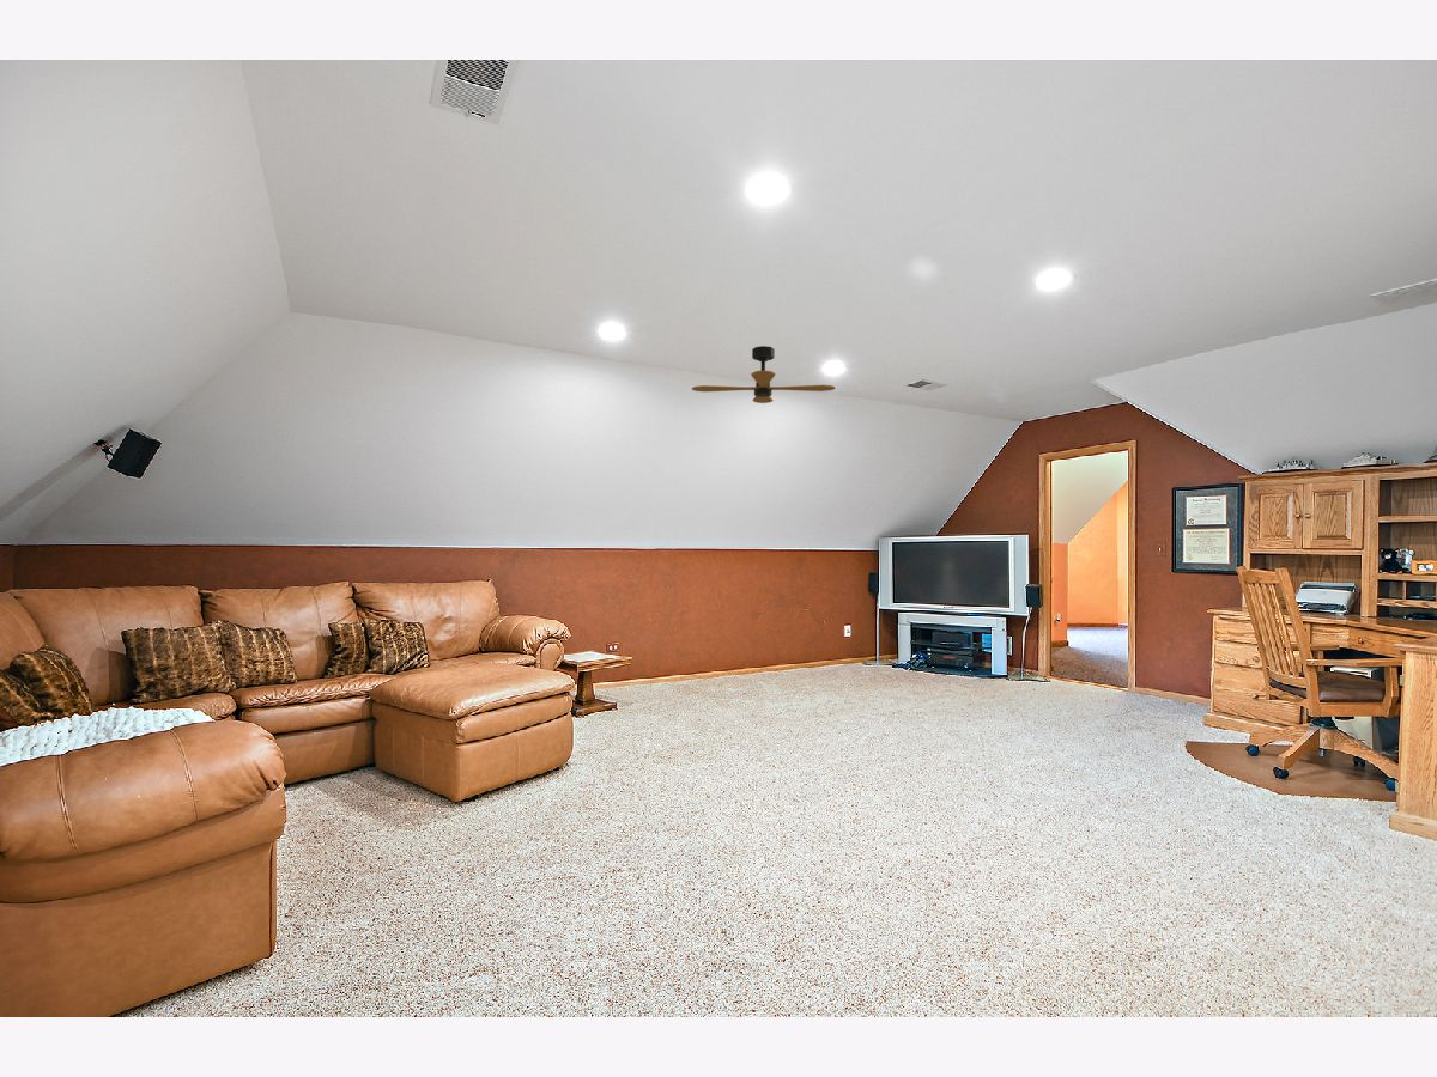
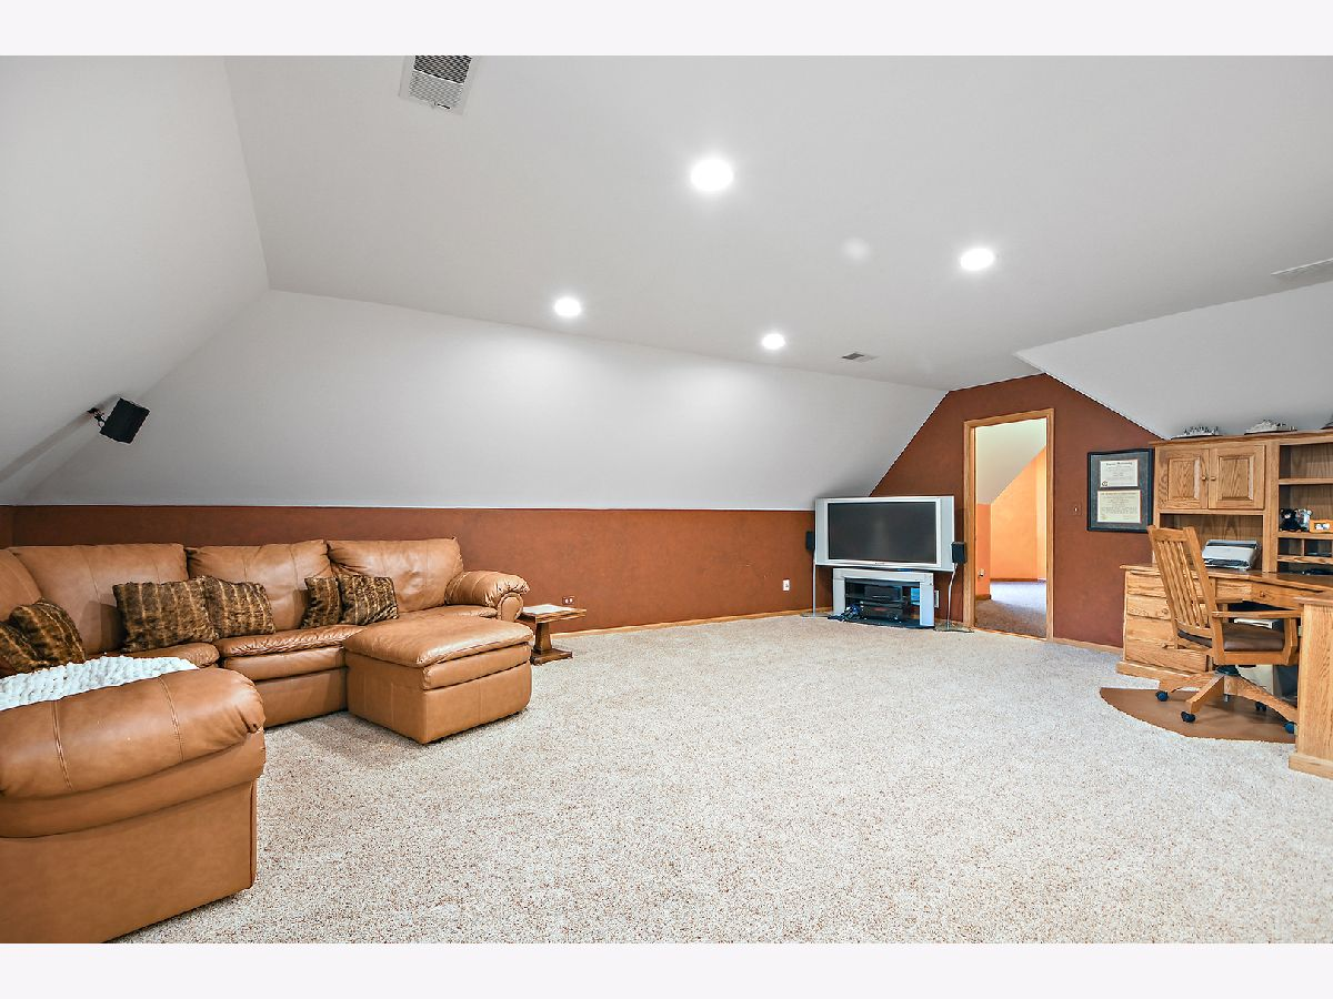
- ceiling fan (763, 372)
